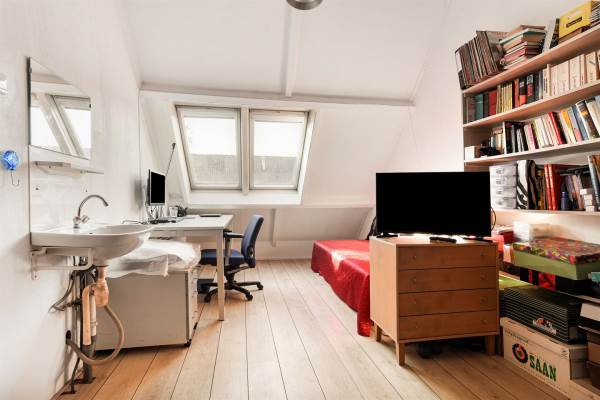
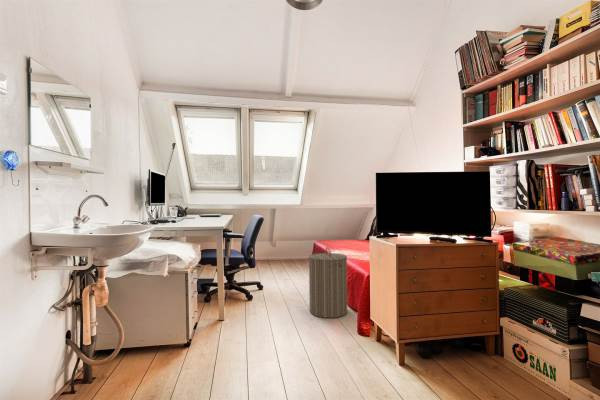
+ laundry hamper (328, 279)
